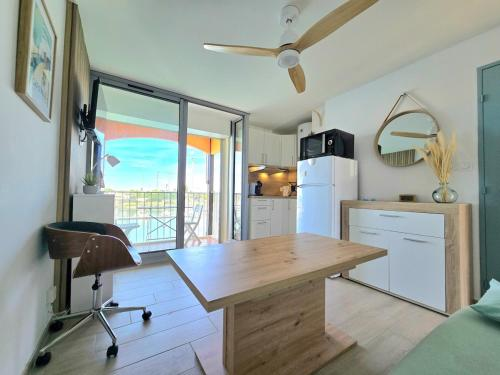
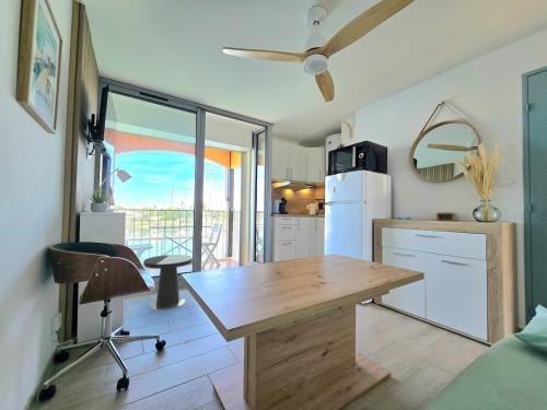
+ side table (167, 281)
